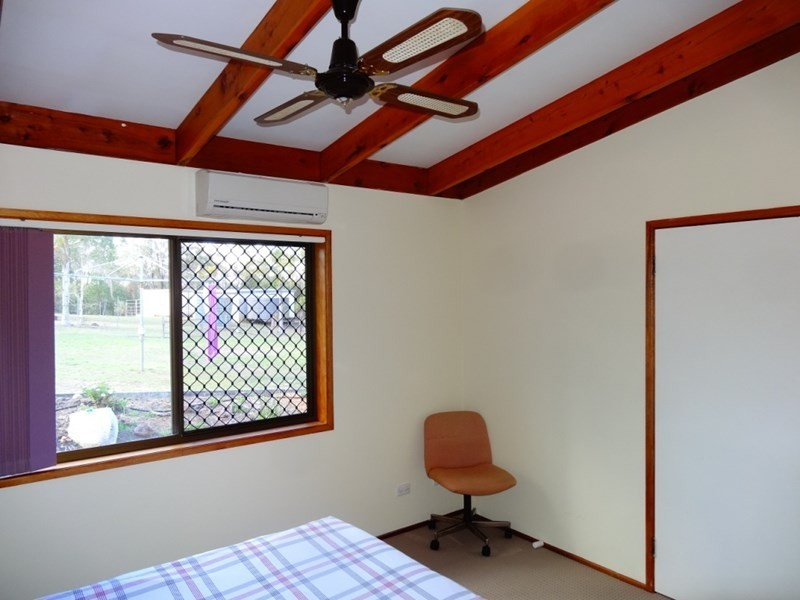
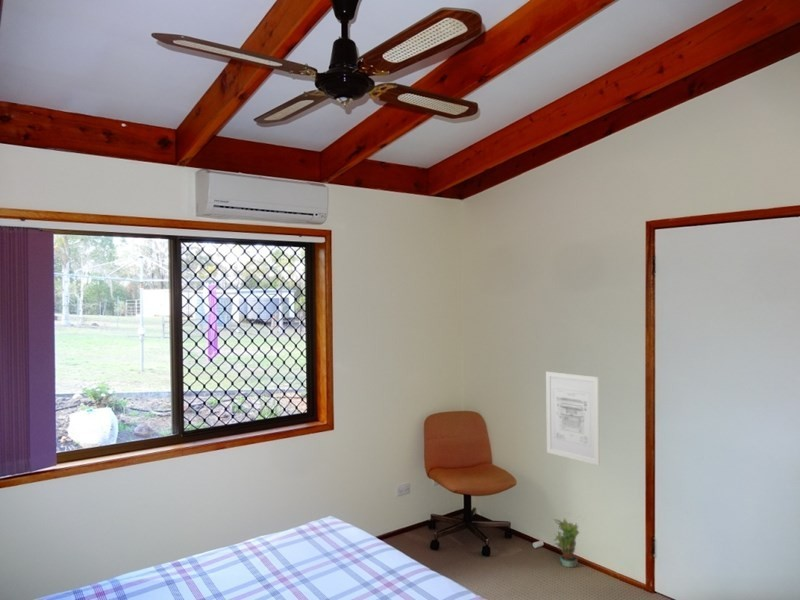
+ wall art (571, 416)
+ potted plant (564, 539)
